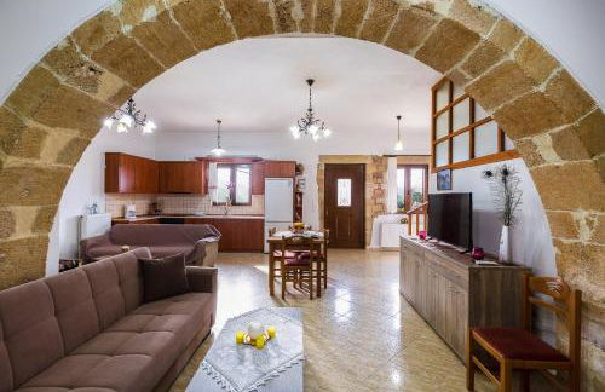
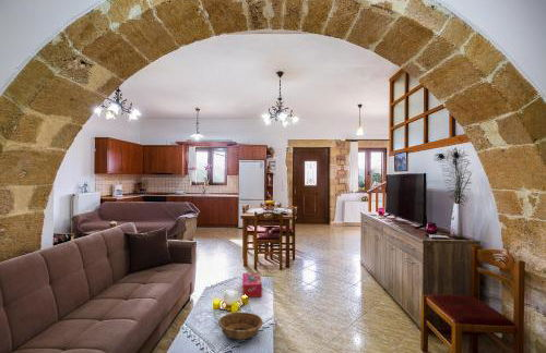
+ tissue box (251, 283)
+ decorative bowl (240, 326)
